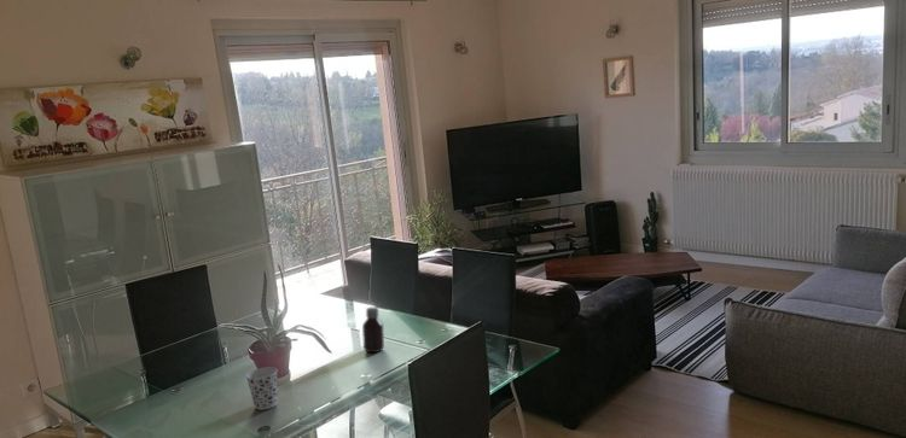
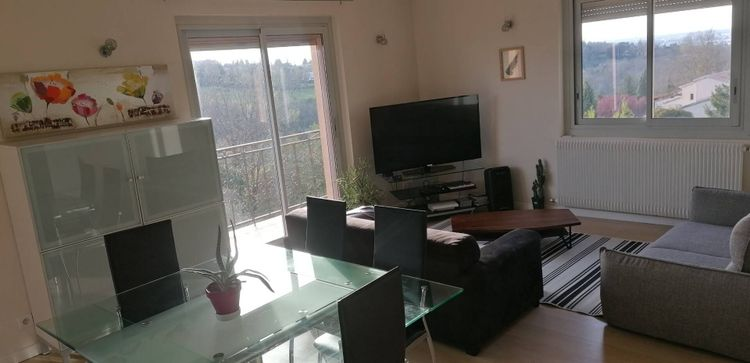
- bottle (372, 329)
- cup (263, 389)
